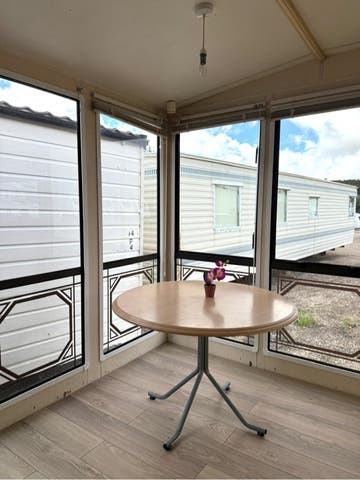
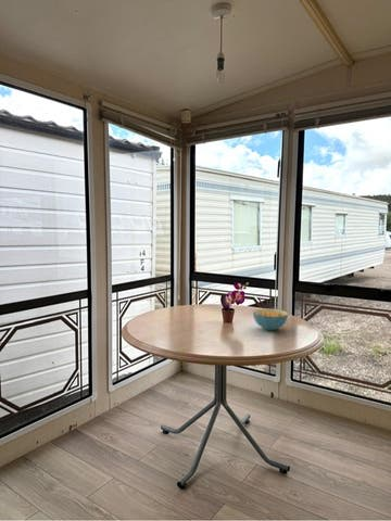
+ cereal bowl (269, 320)
